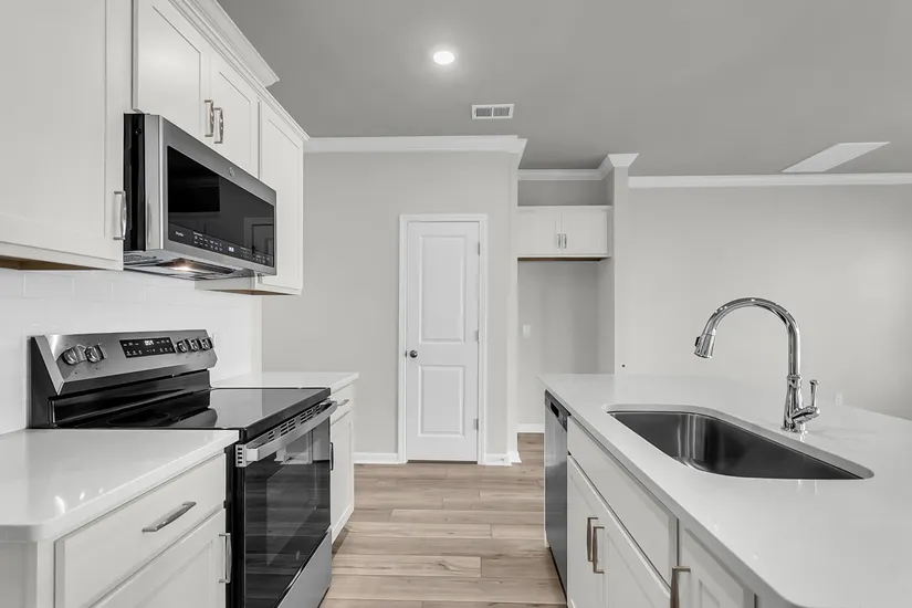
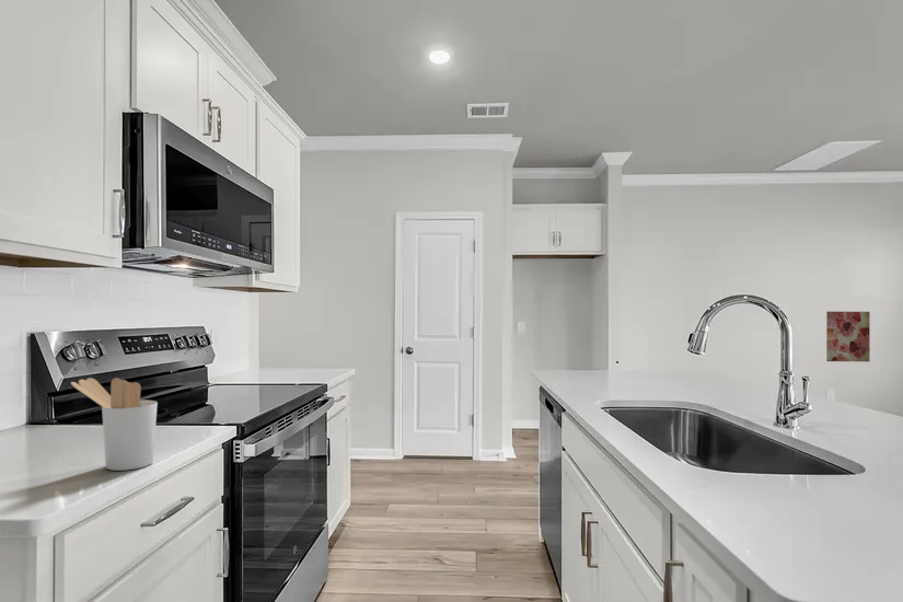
+ wall art (847, 336)
+ utensil holder (115, 419)
